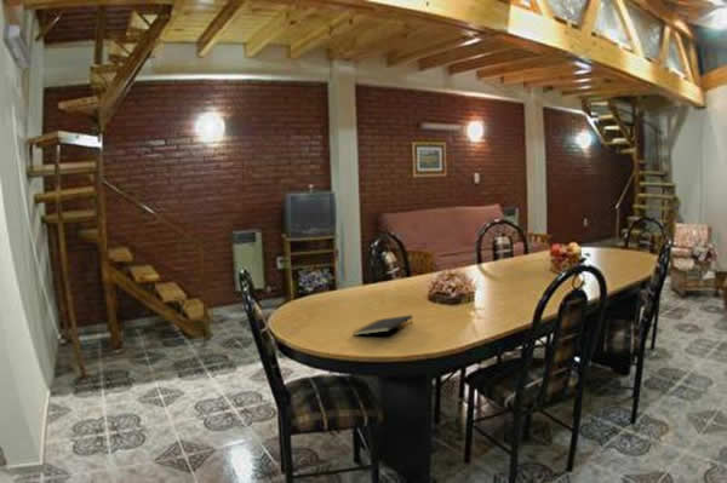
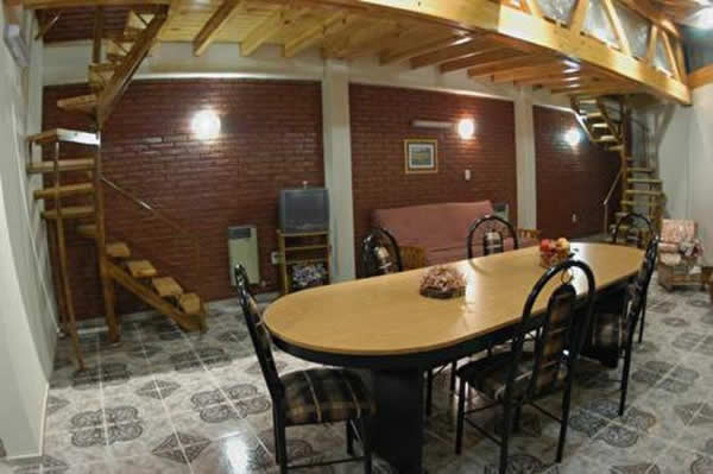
- notepad (383, 324)
